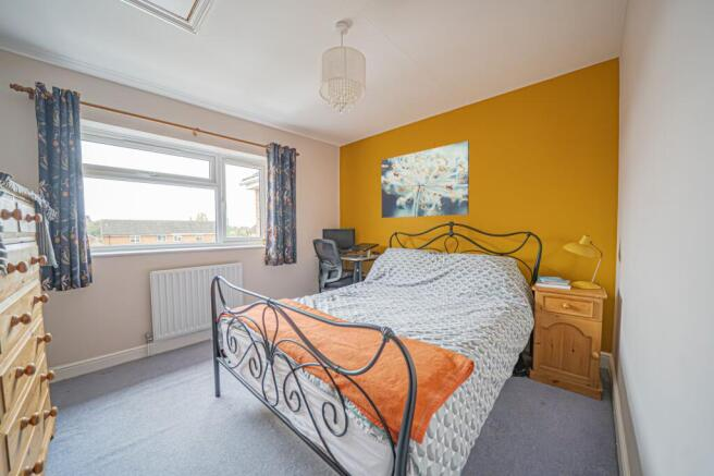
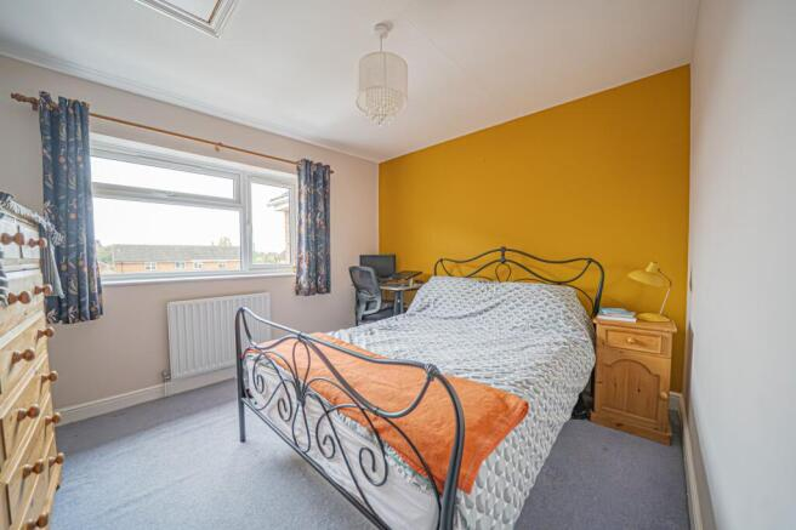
- wall art (419, 184)
